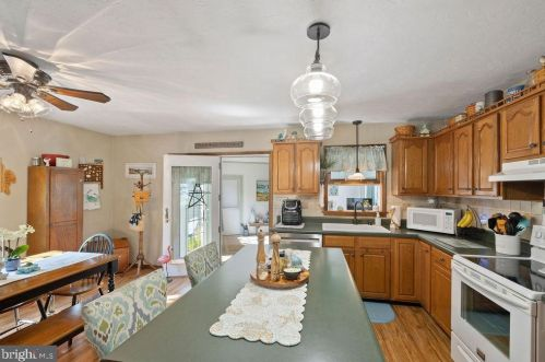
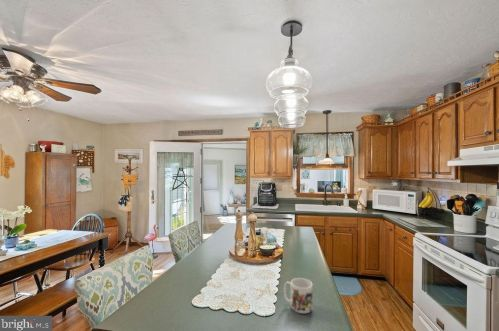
+ mug (297, 294)
